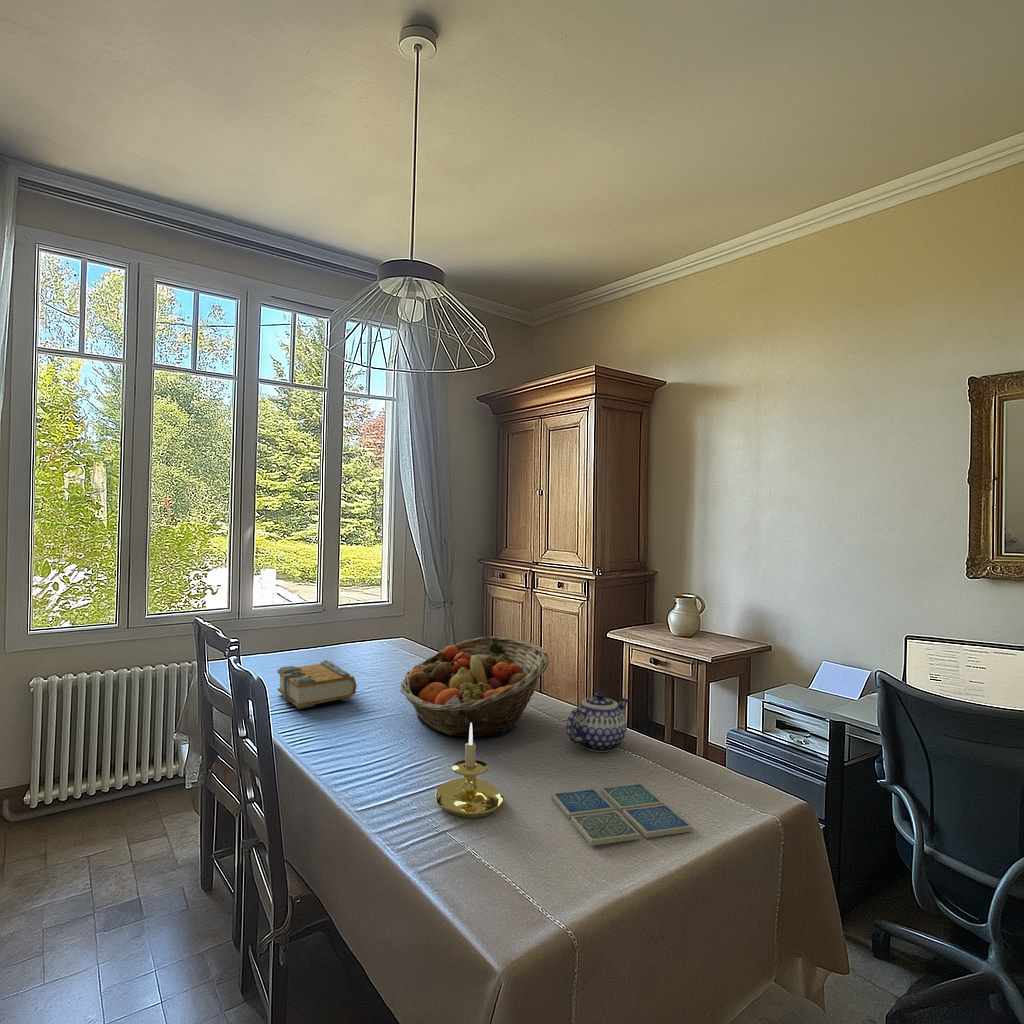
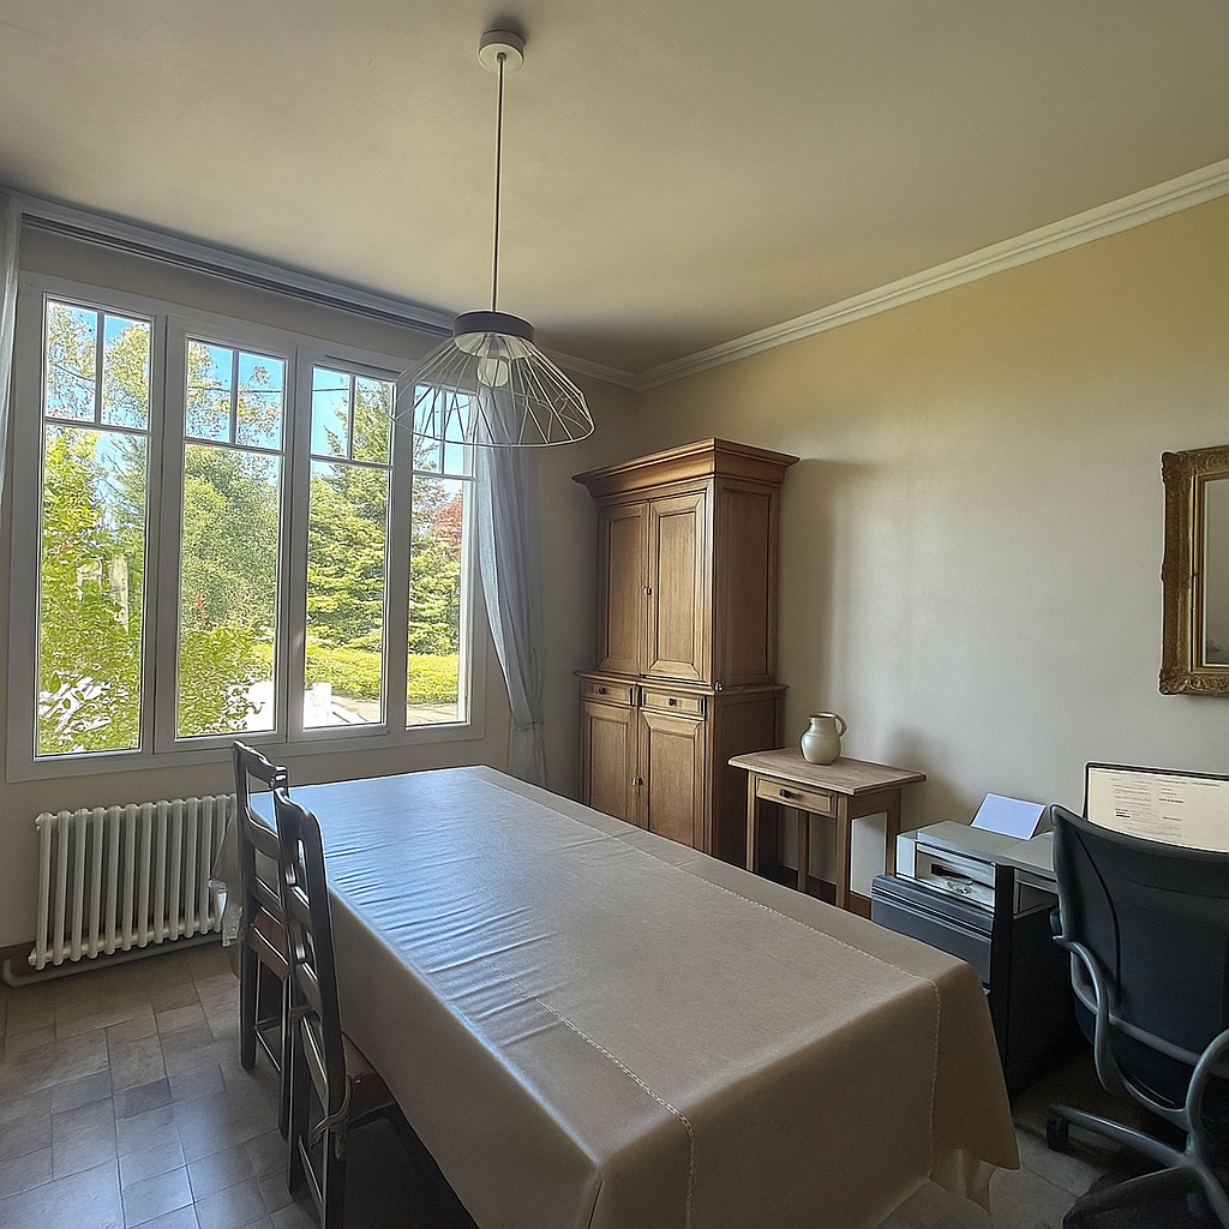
- candle holder (472, 765)
- book (315, 682)
- drink coaster (619, 810)
- teapot (599, 719)
- fruit basket (474, 682)
